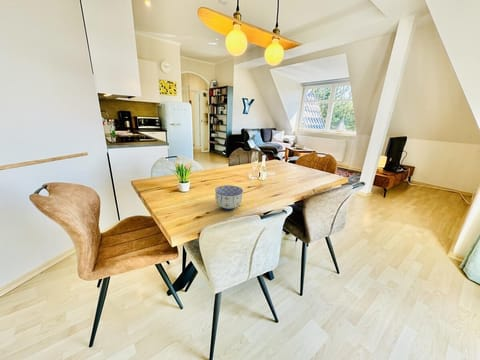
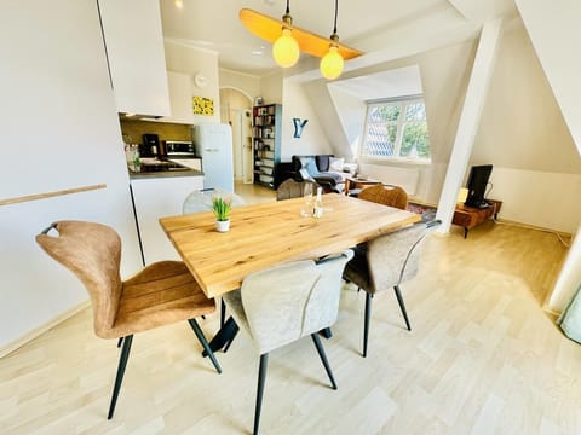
- bowl (228, 198)
